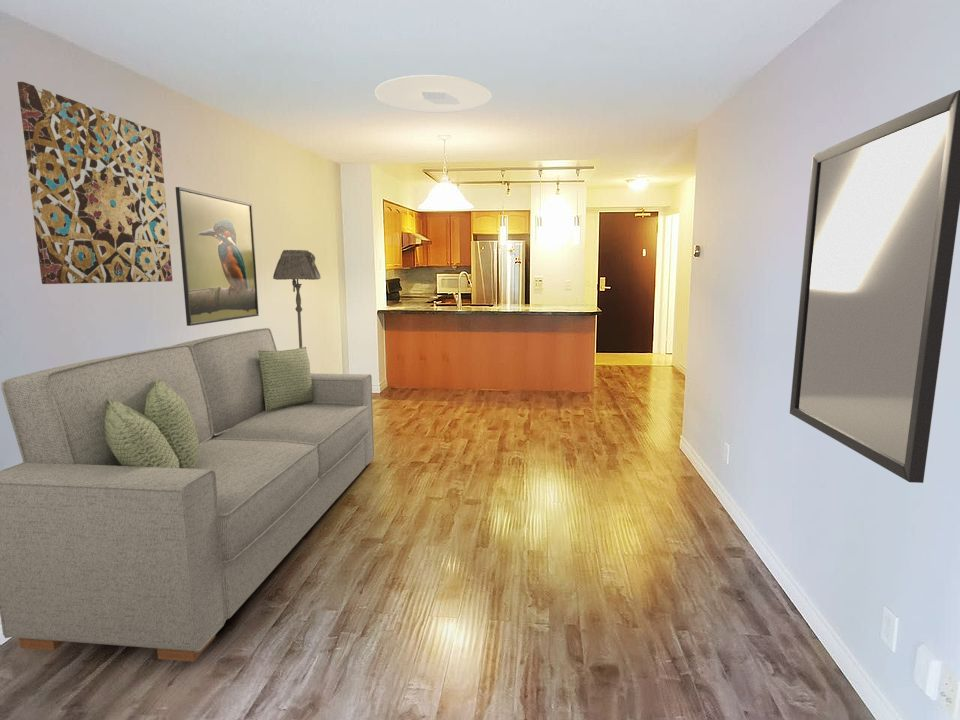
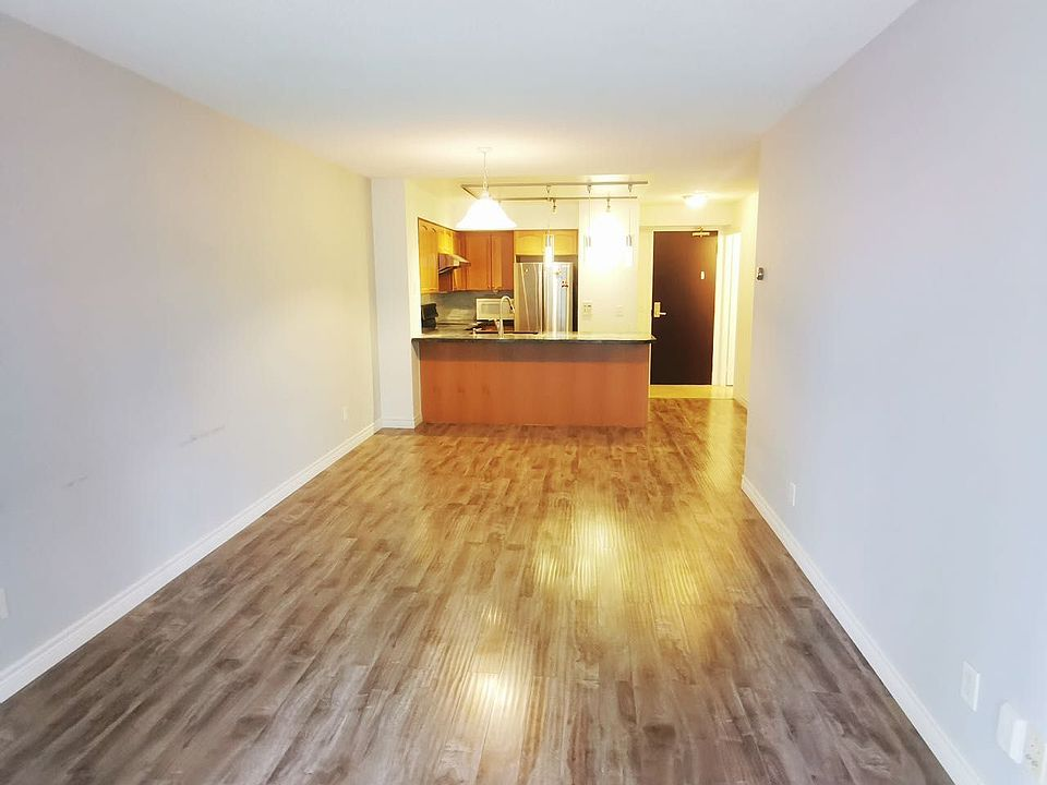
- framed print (222, 259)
- floor lamp (300, 347)
- sofa (241, 436)
- home mirror (859, 292)
- wall art (107, 198)
- ceiling light (433, 89)
